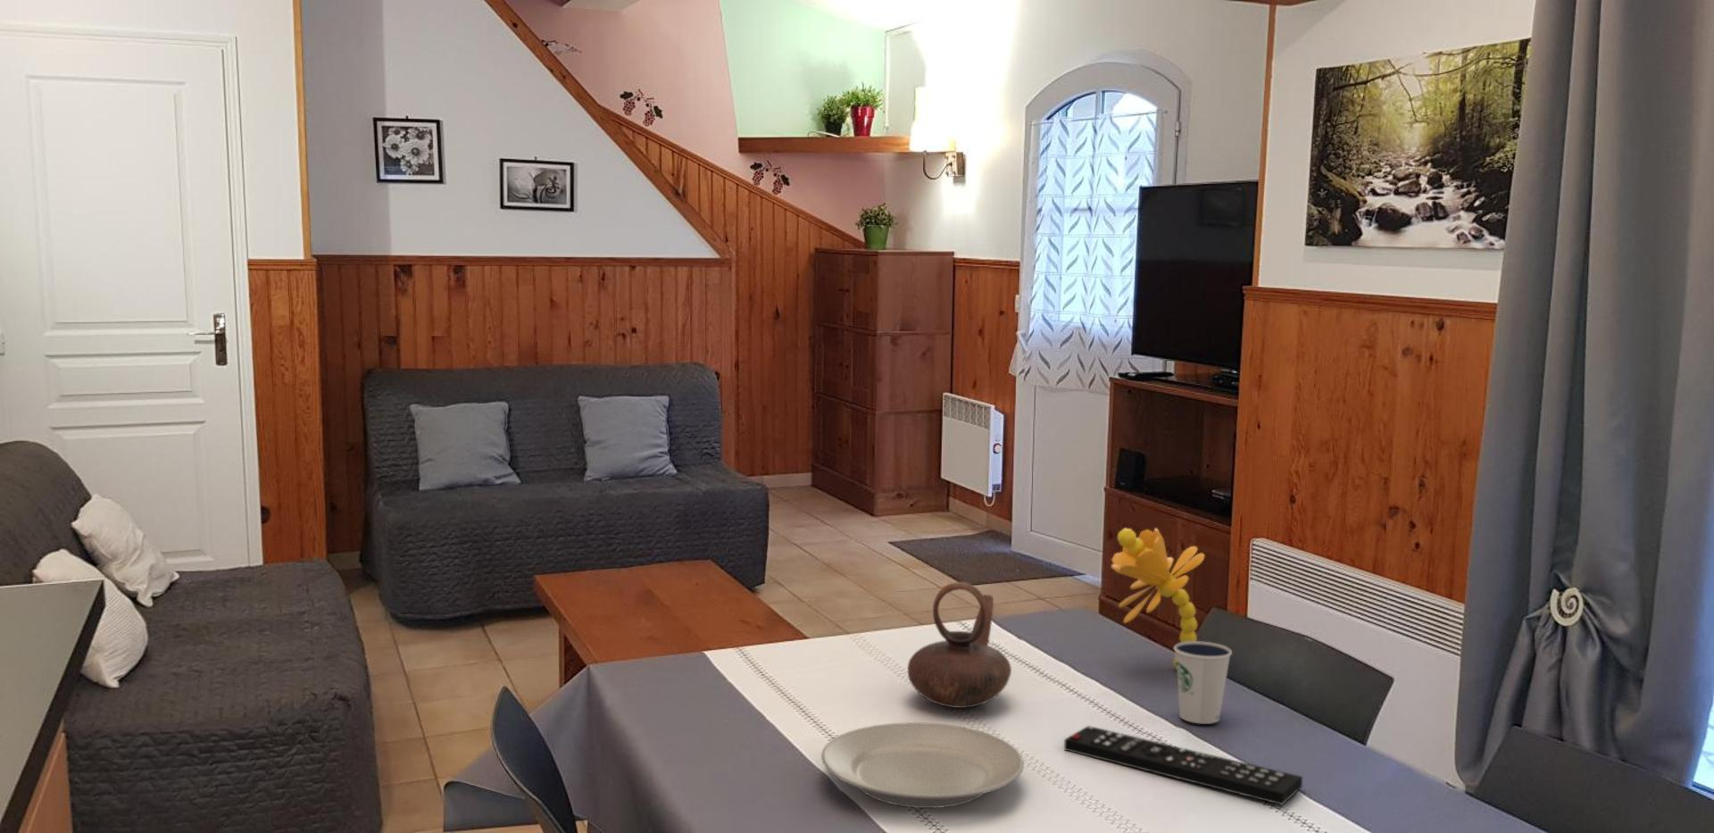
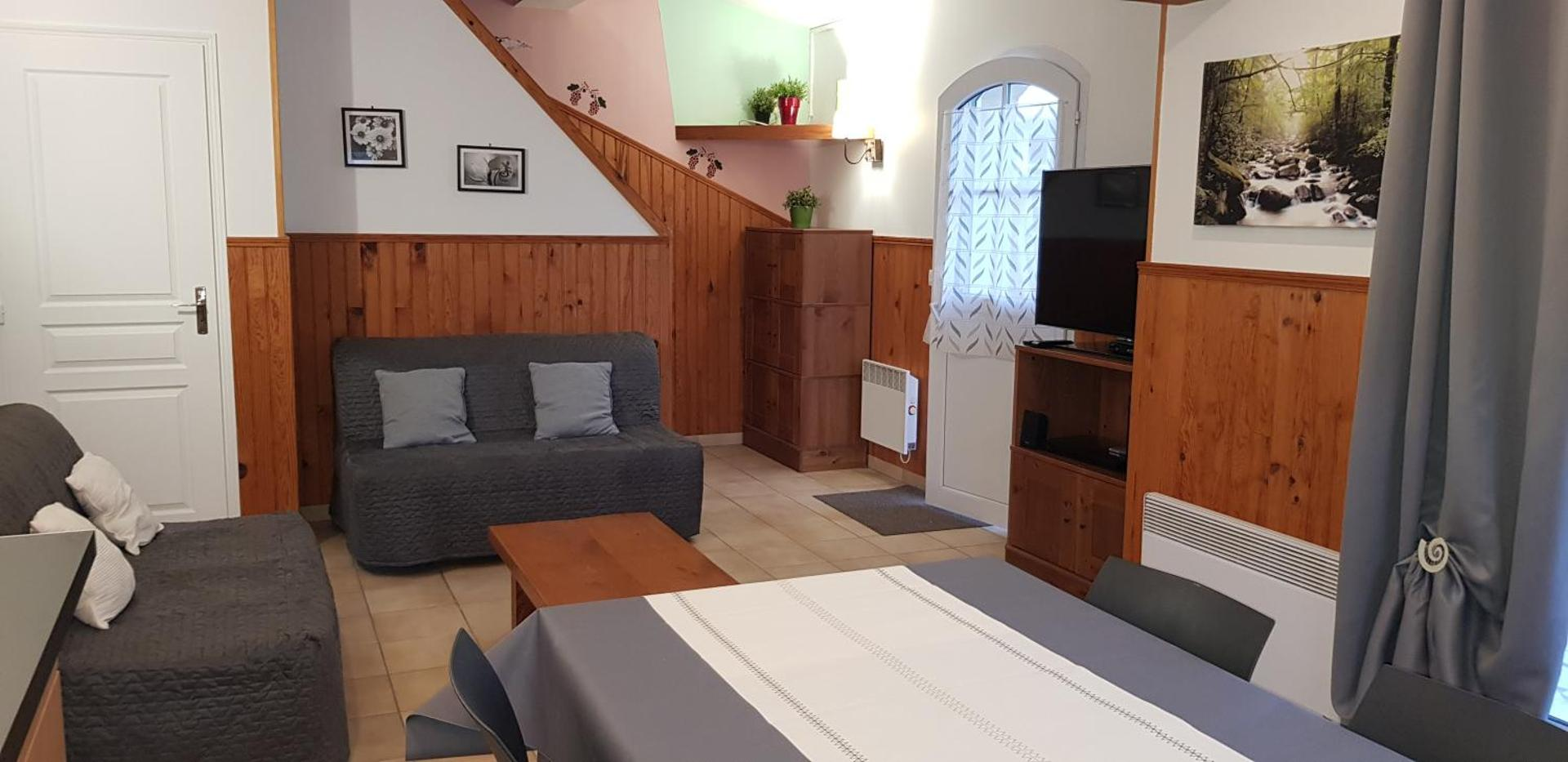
- plate (921, 767)
- remote control (1177, 761)
- dixie cup (1200, 683)
- teapot (964, 636)
- flower (1158, 601)
